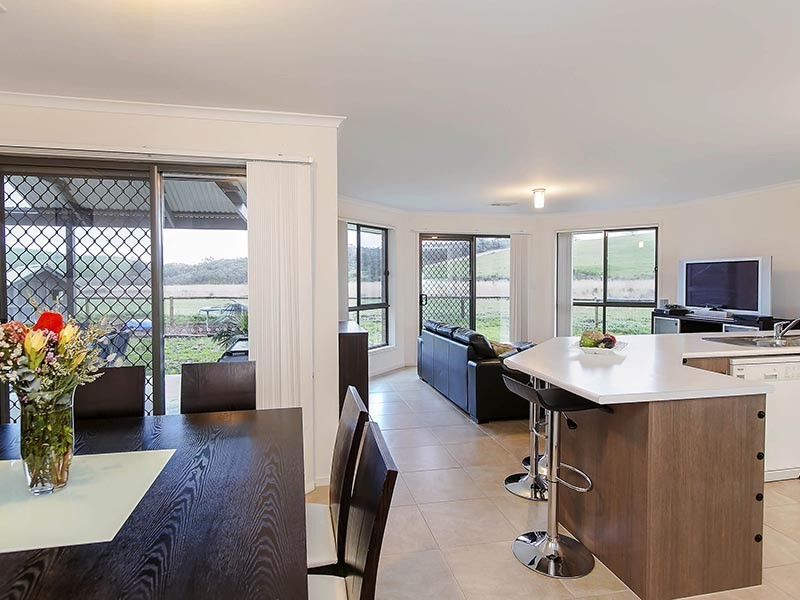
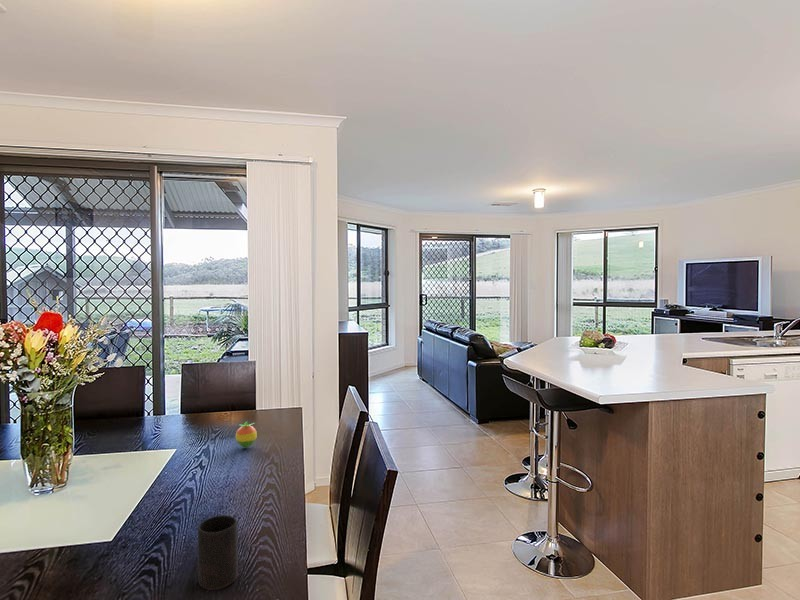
+ fruit (246, 434)
+ cup (218, 551)
